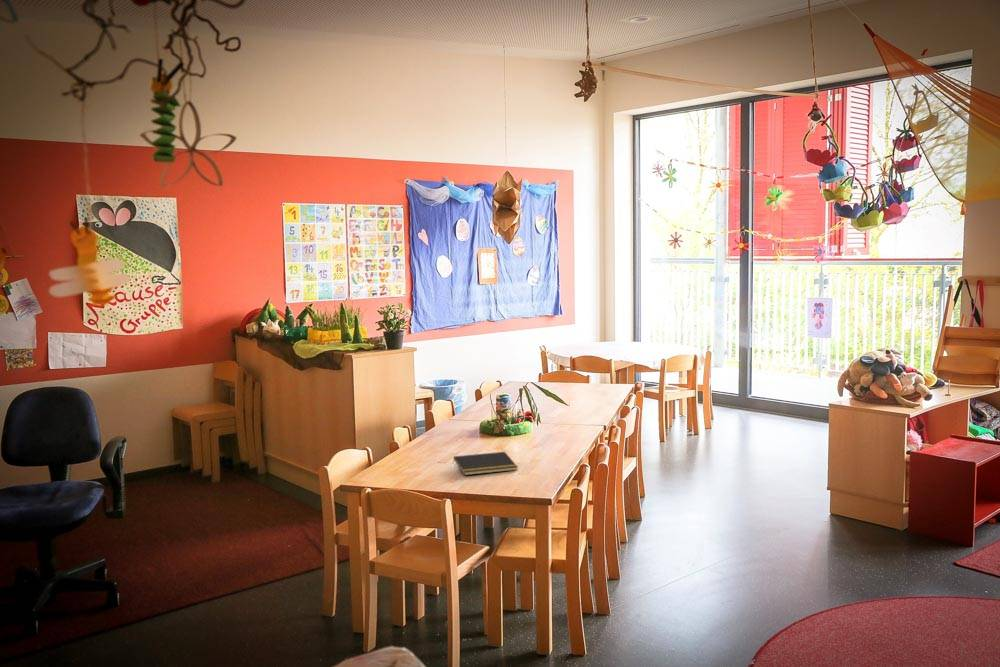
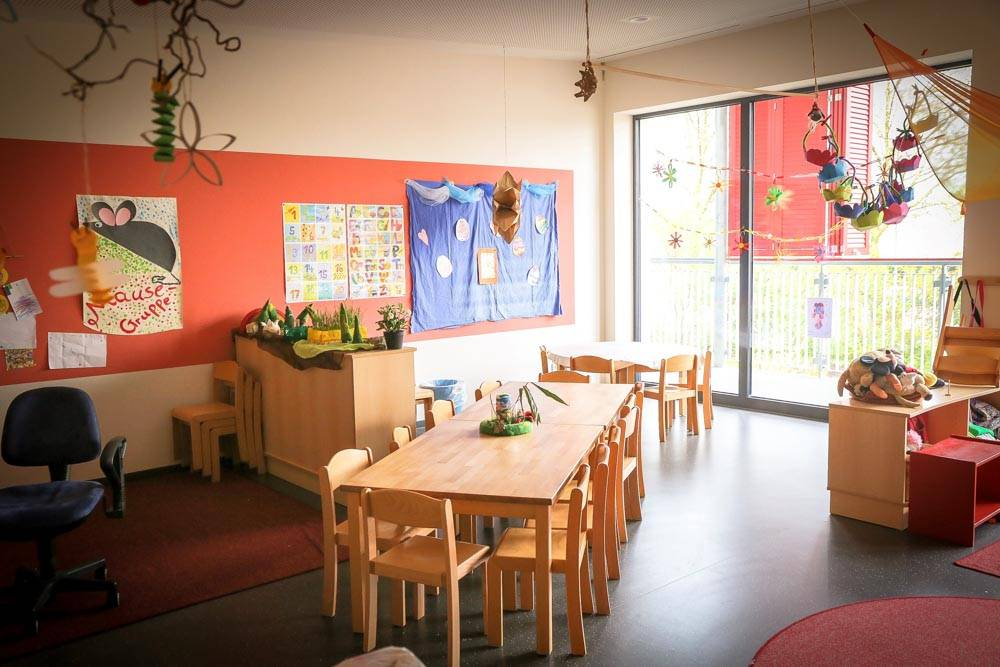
- notepad (485, 463)
